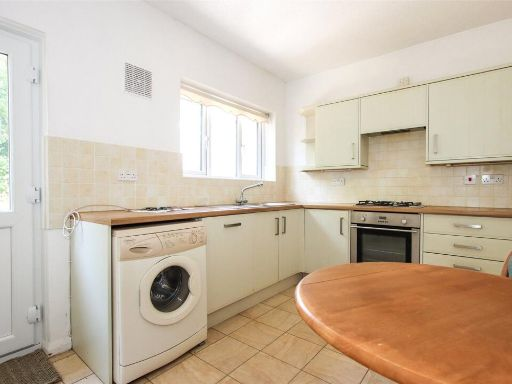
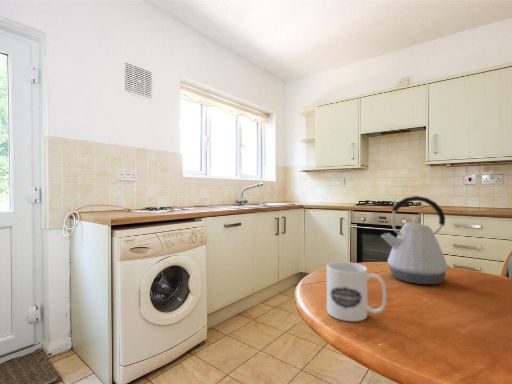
+ mug (355, 290)
+ kettle (414, 237)
